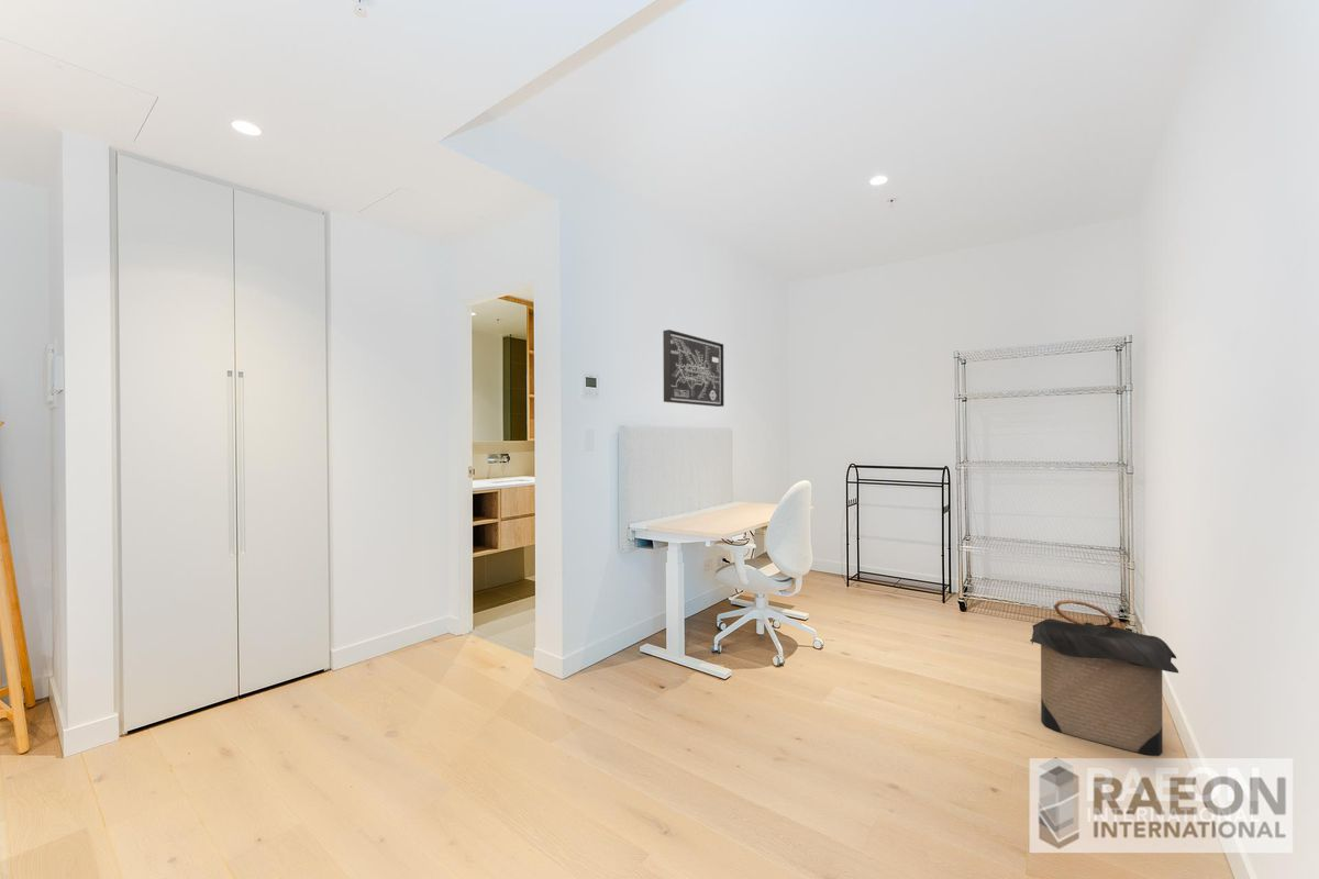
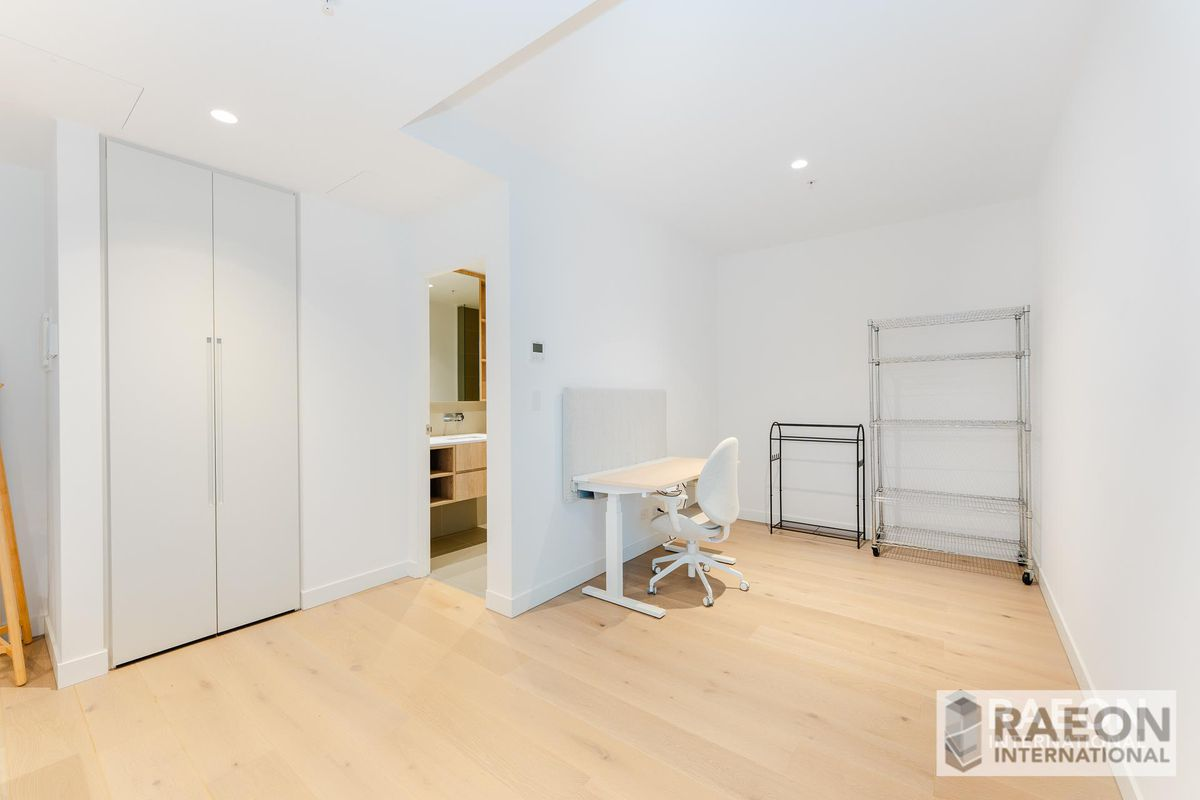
- wall art (695, 370)
- laundry hamper (1100, 666)
